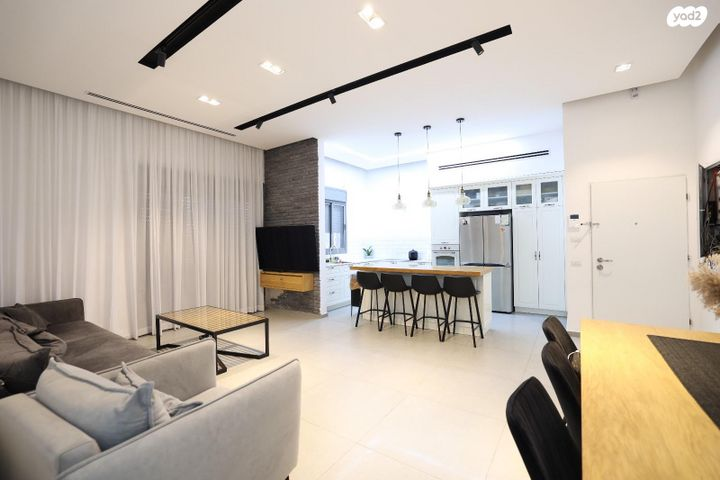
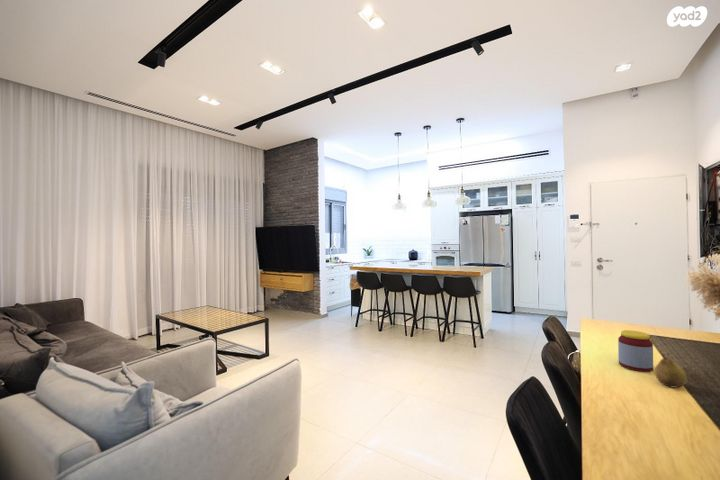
+ jar (635, 349)
+ fruit (670, 369)
